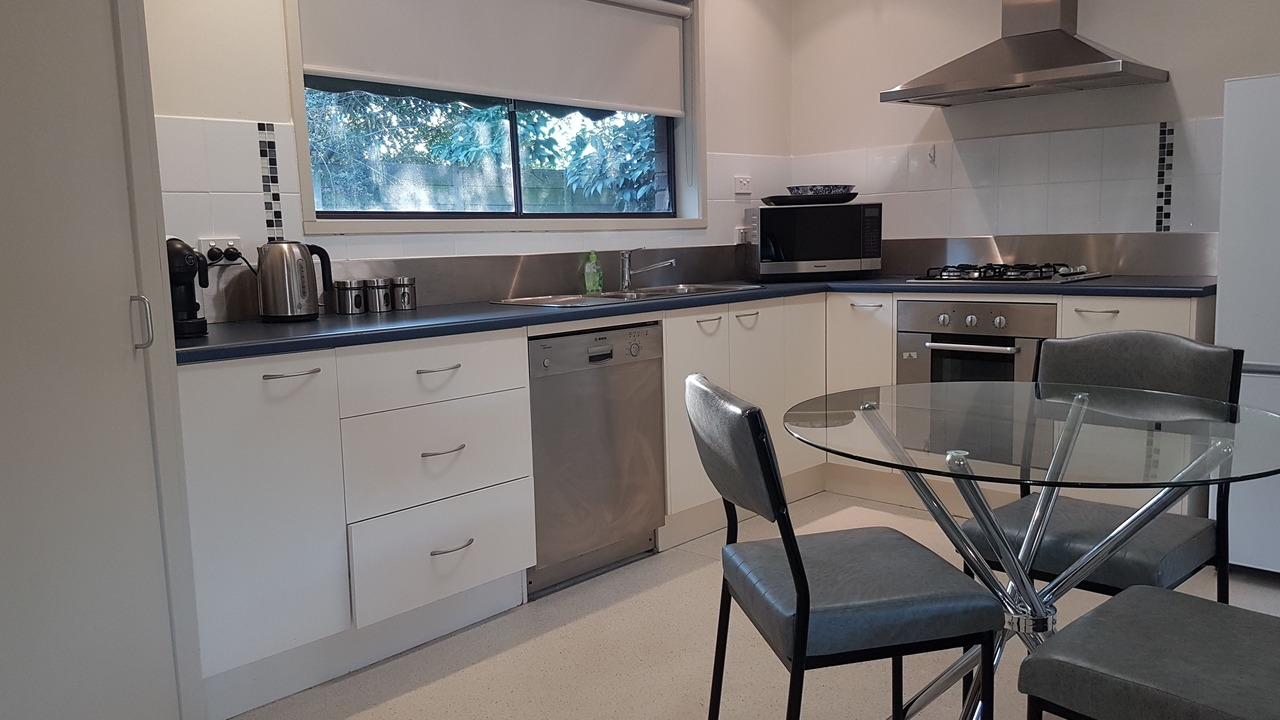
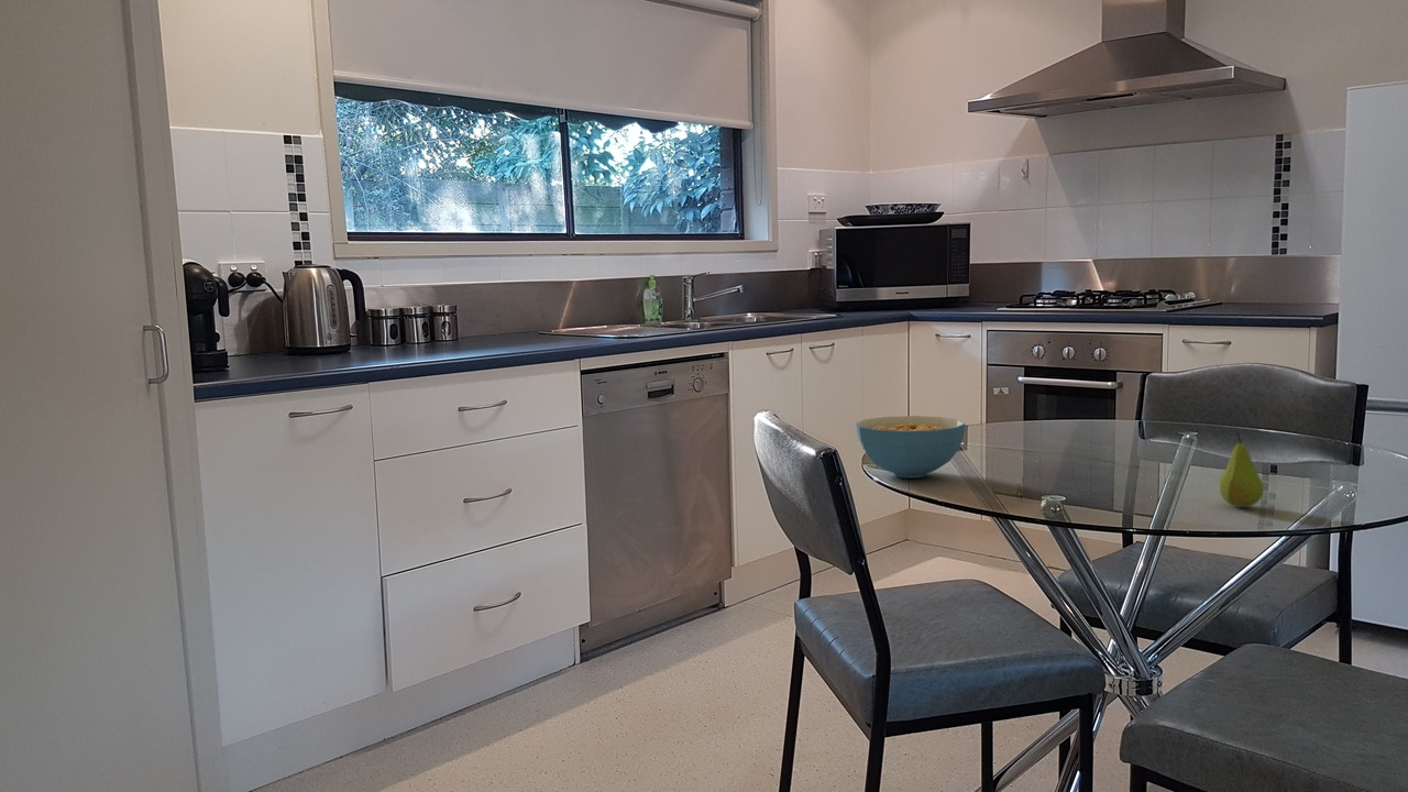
+ fruit (1241, 469)
+ cereal bowl (910, 449)
